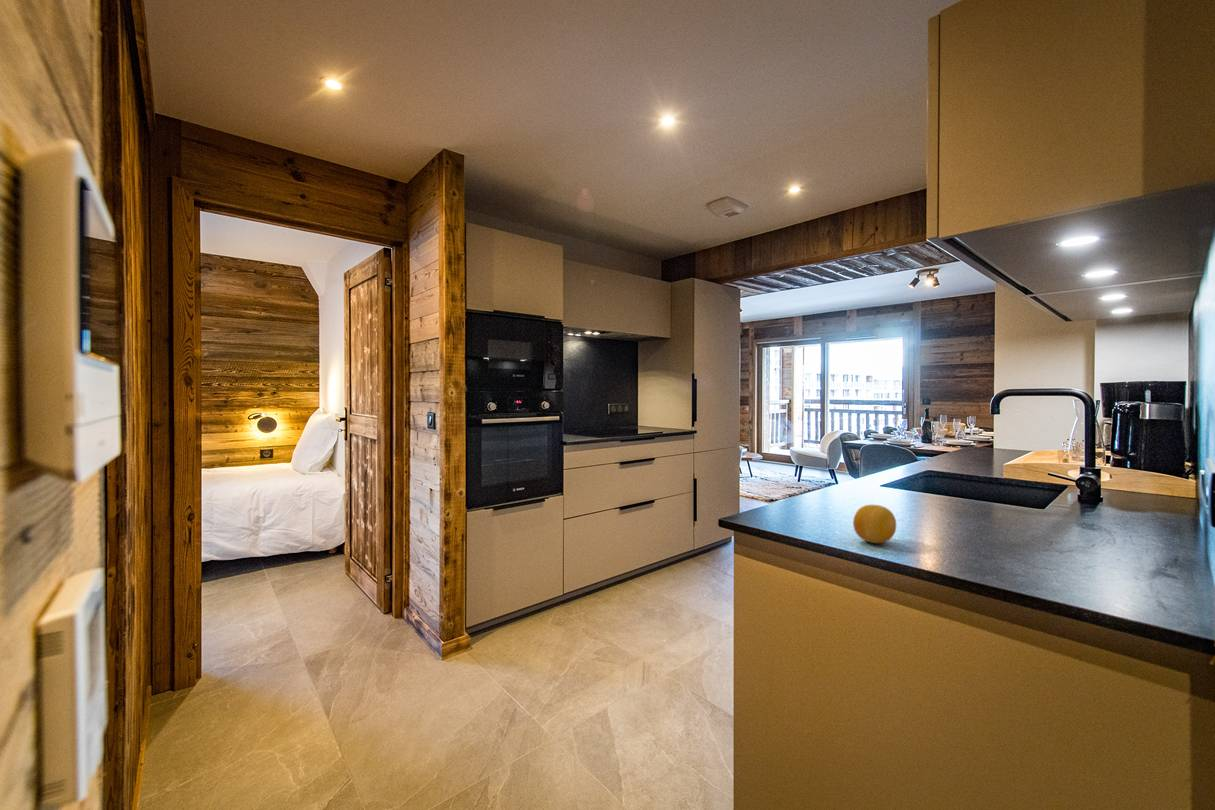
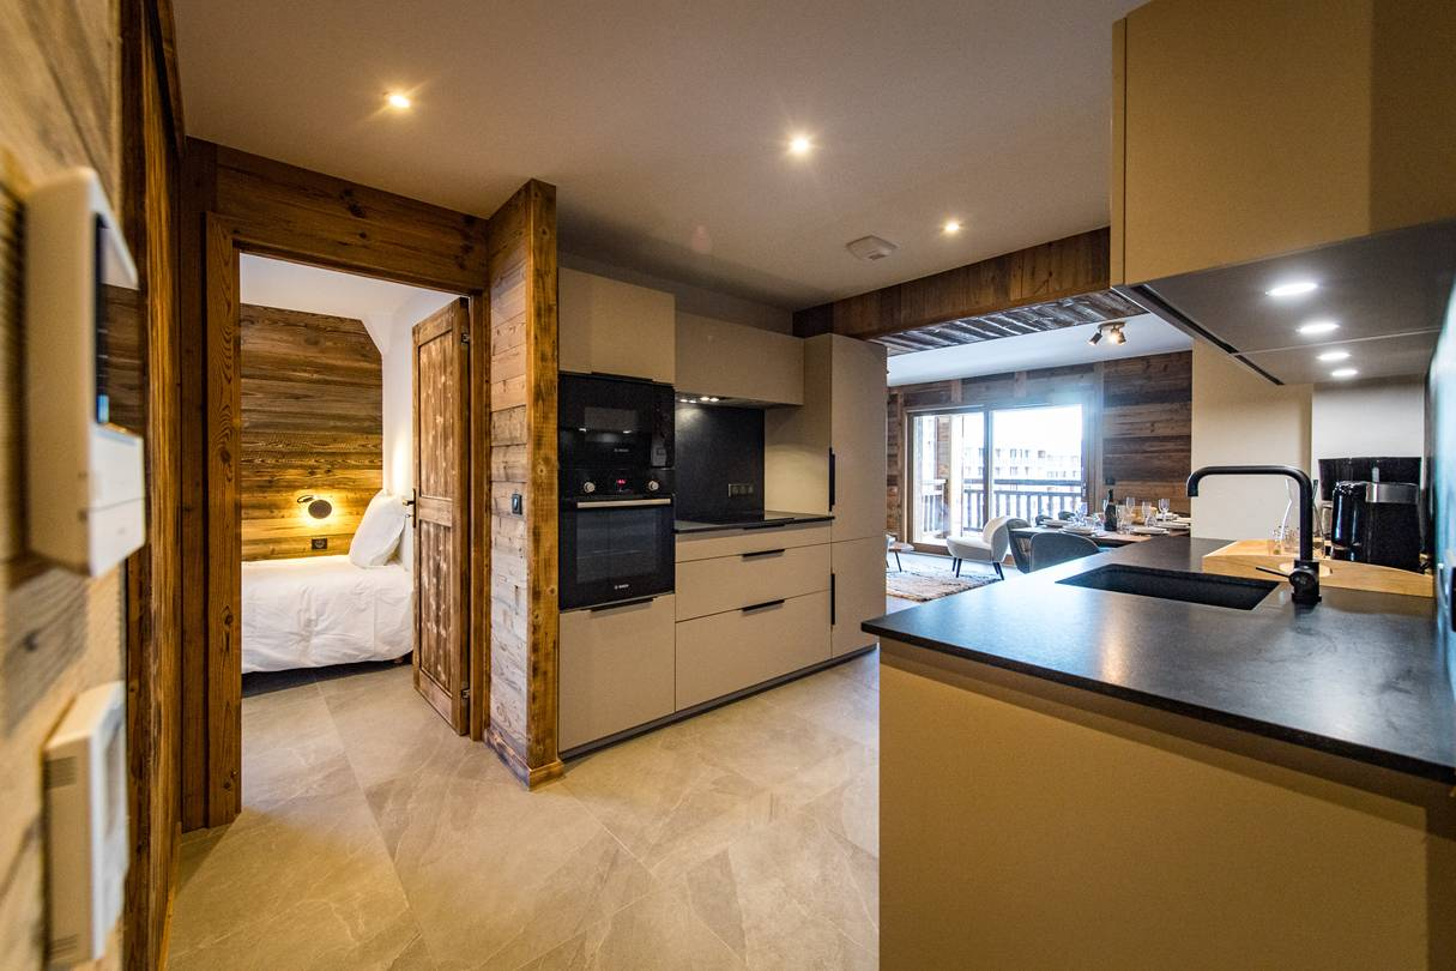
- fruit (874, 523)
